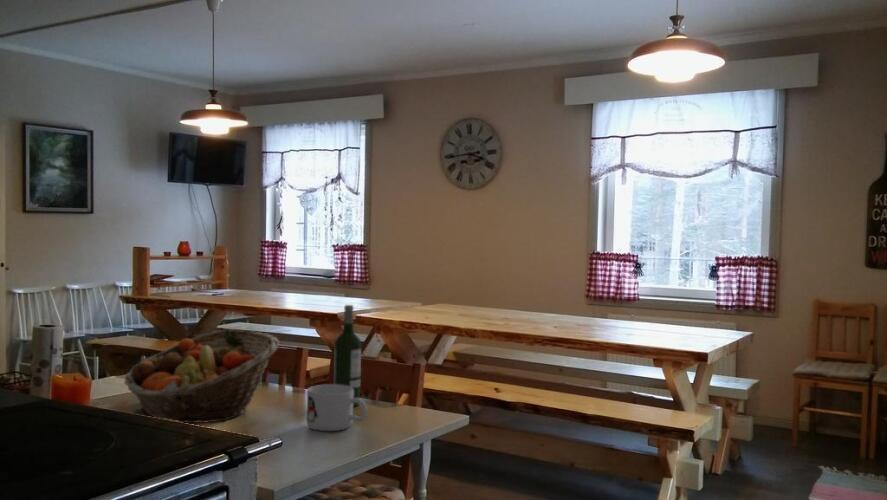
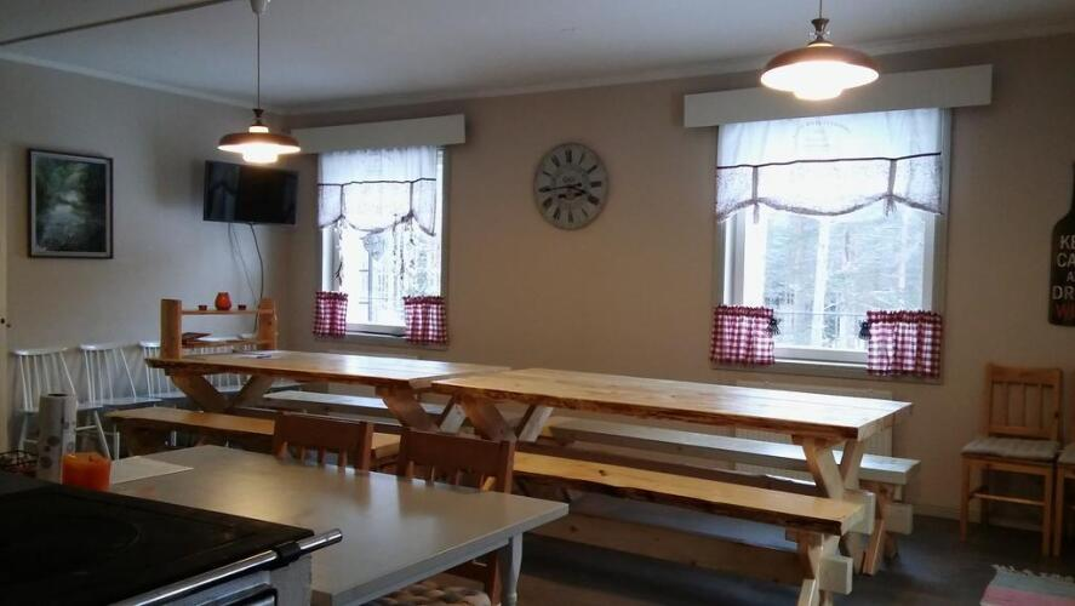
- mug (337, 408)
- wine bottle (347, 354)
- fruit basket (203, 372)
